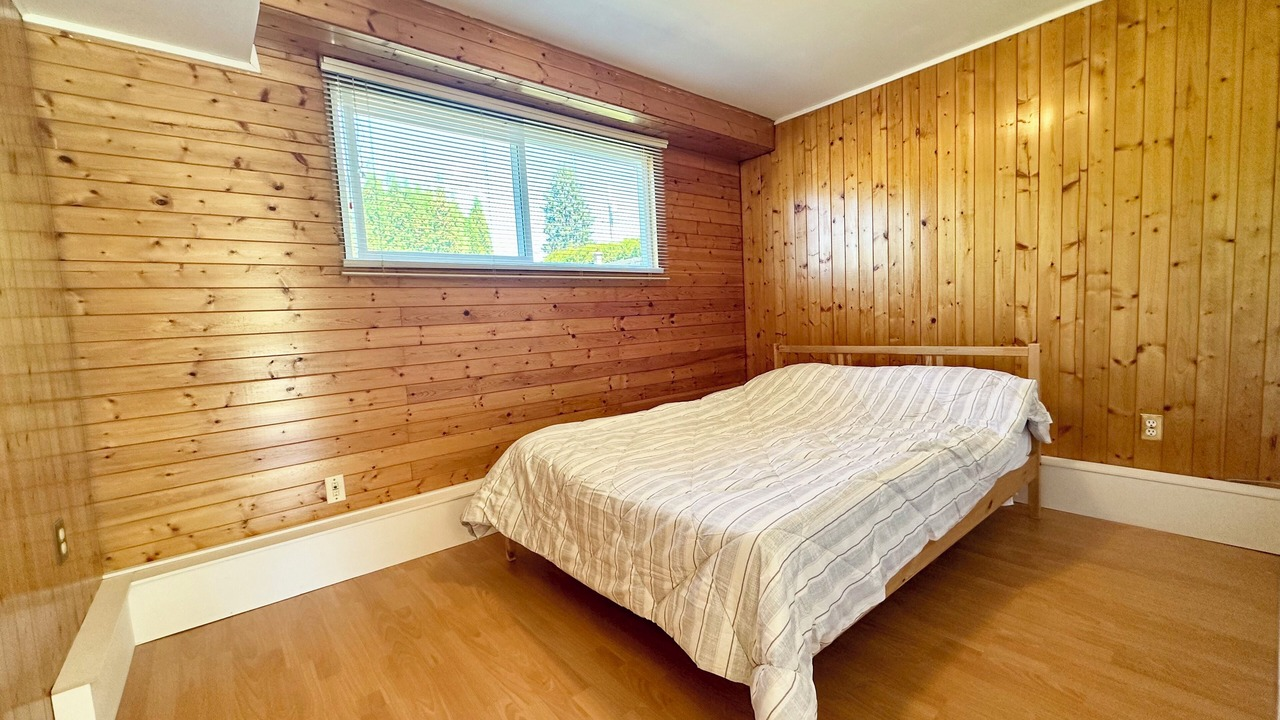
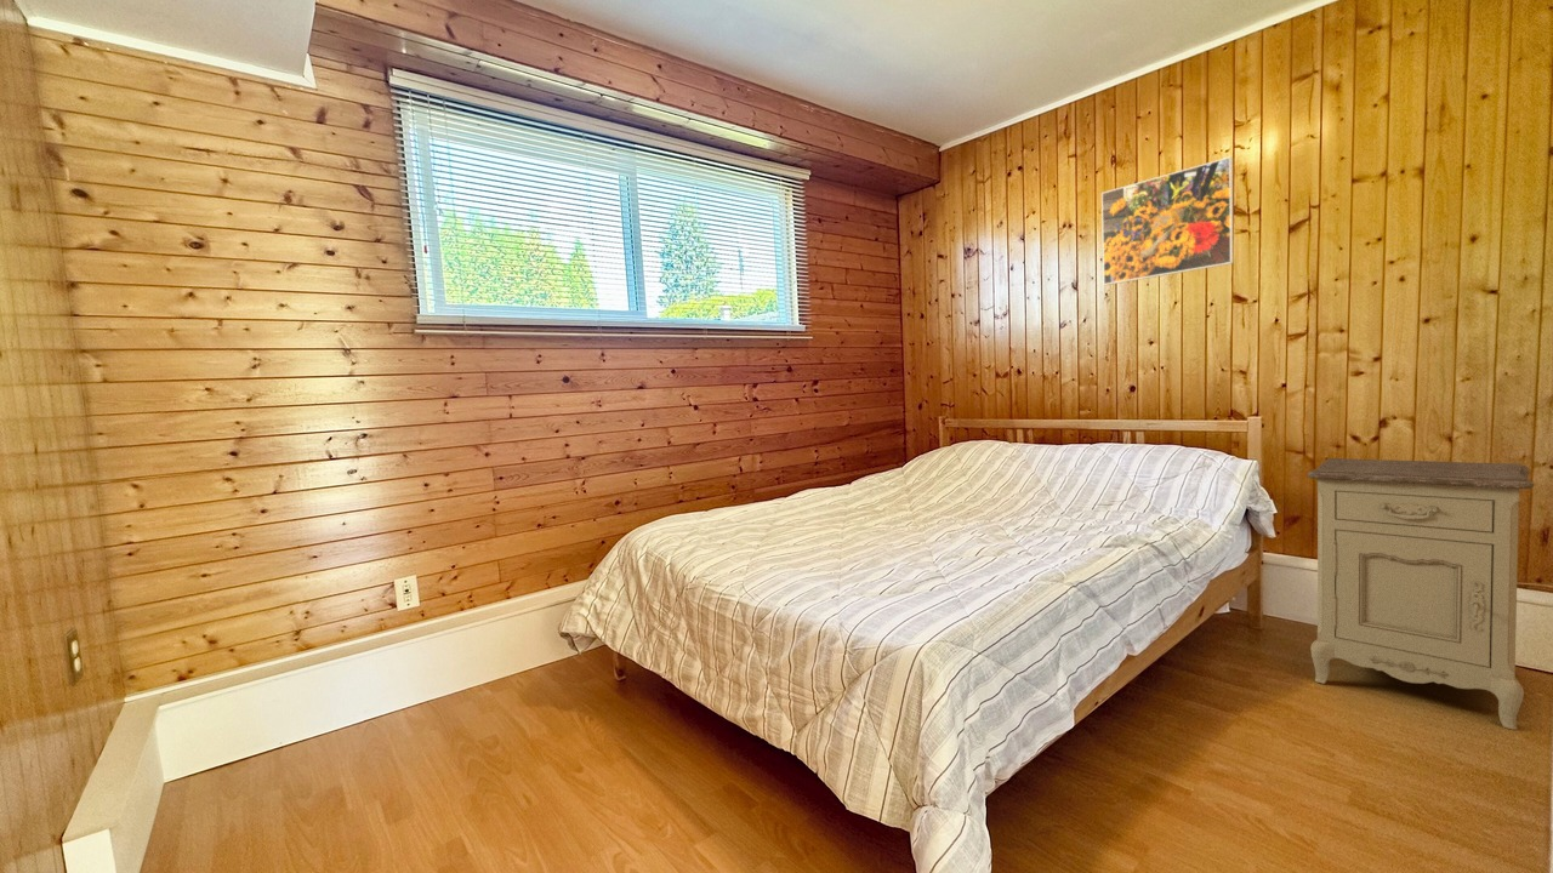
+ nightstand (1411, 578)
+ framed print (1162, 226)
